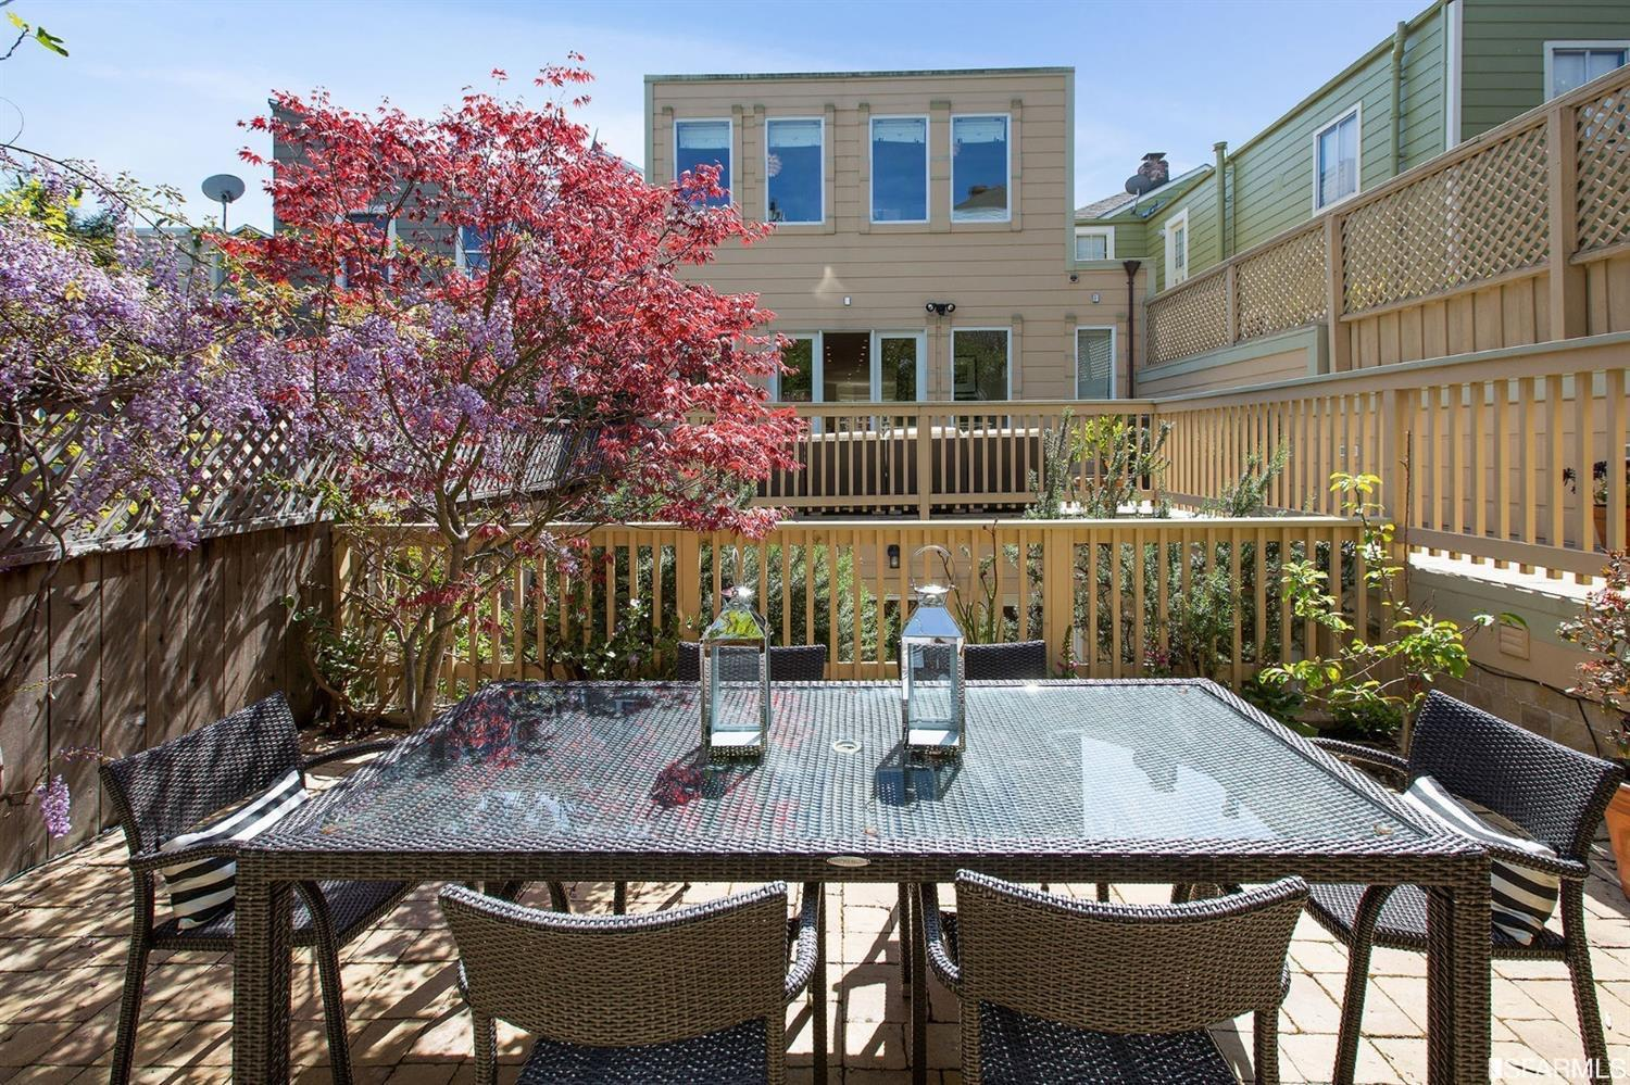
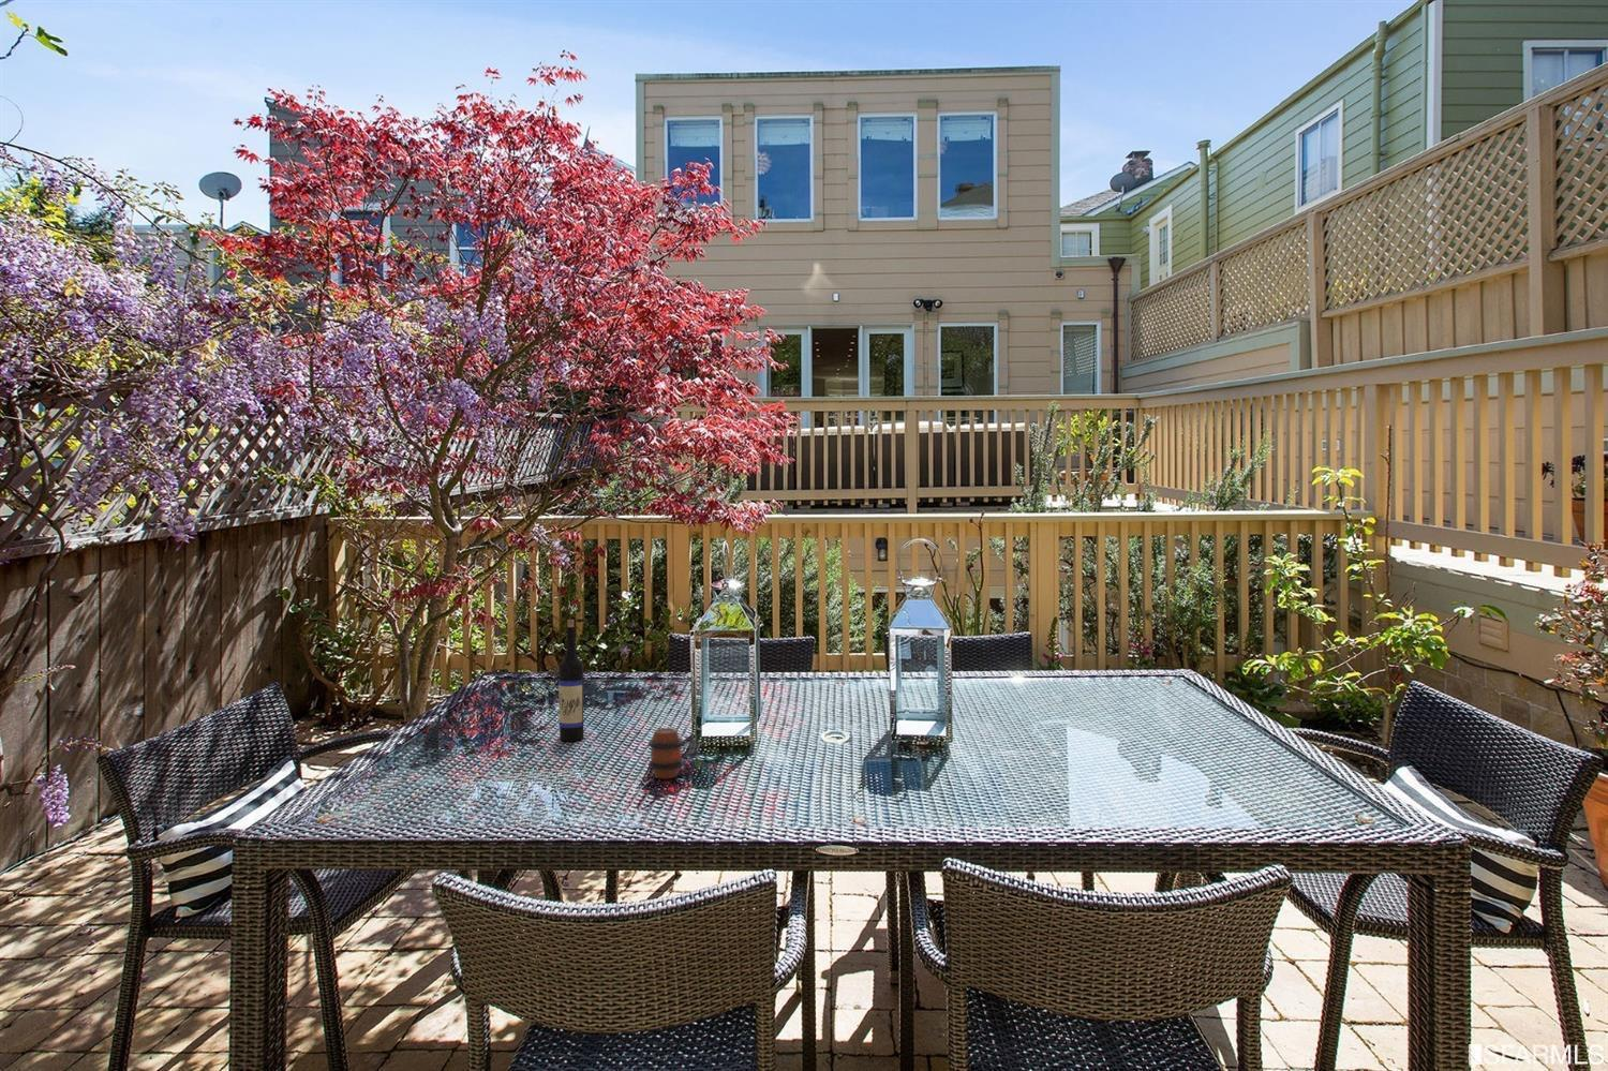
+ wine bottle (570, 679)
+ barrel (665, 753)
